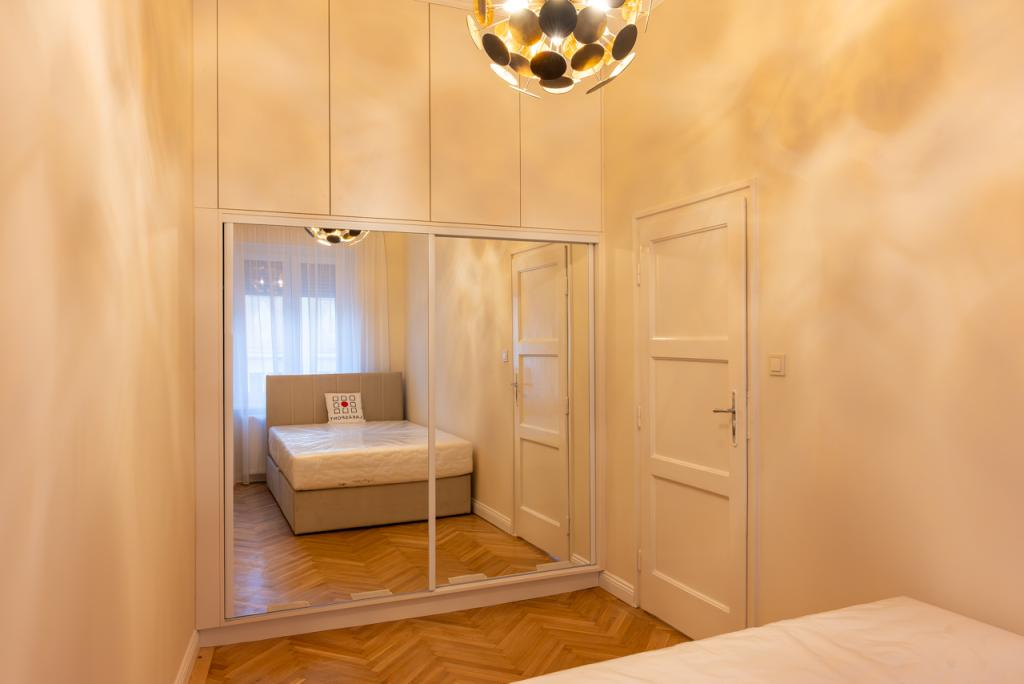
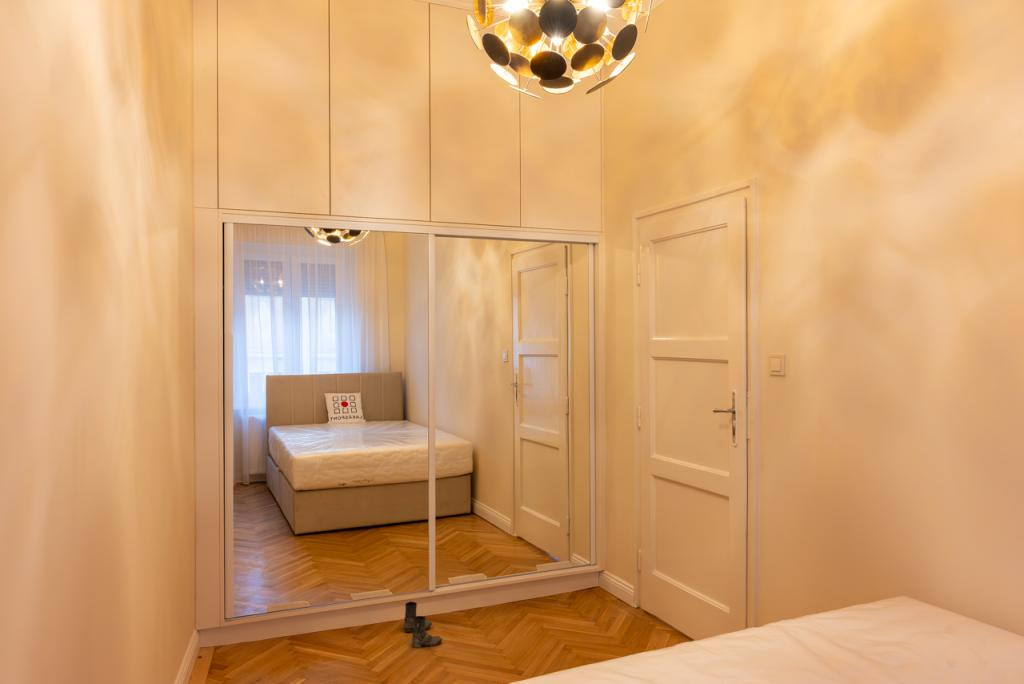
+ boots (422, 623)
